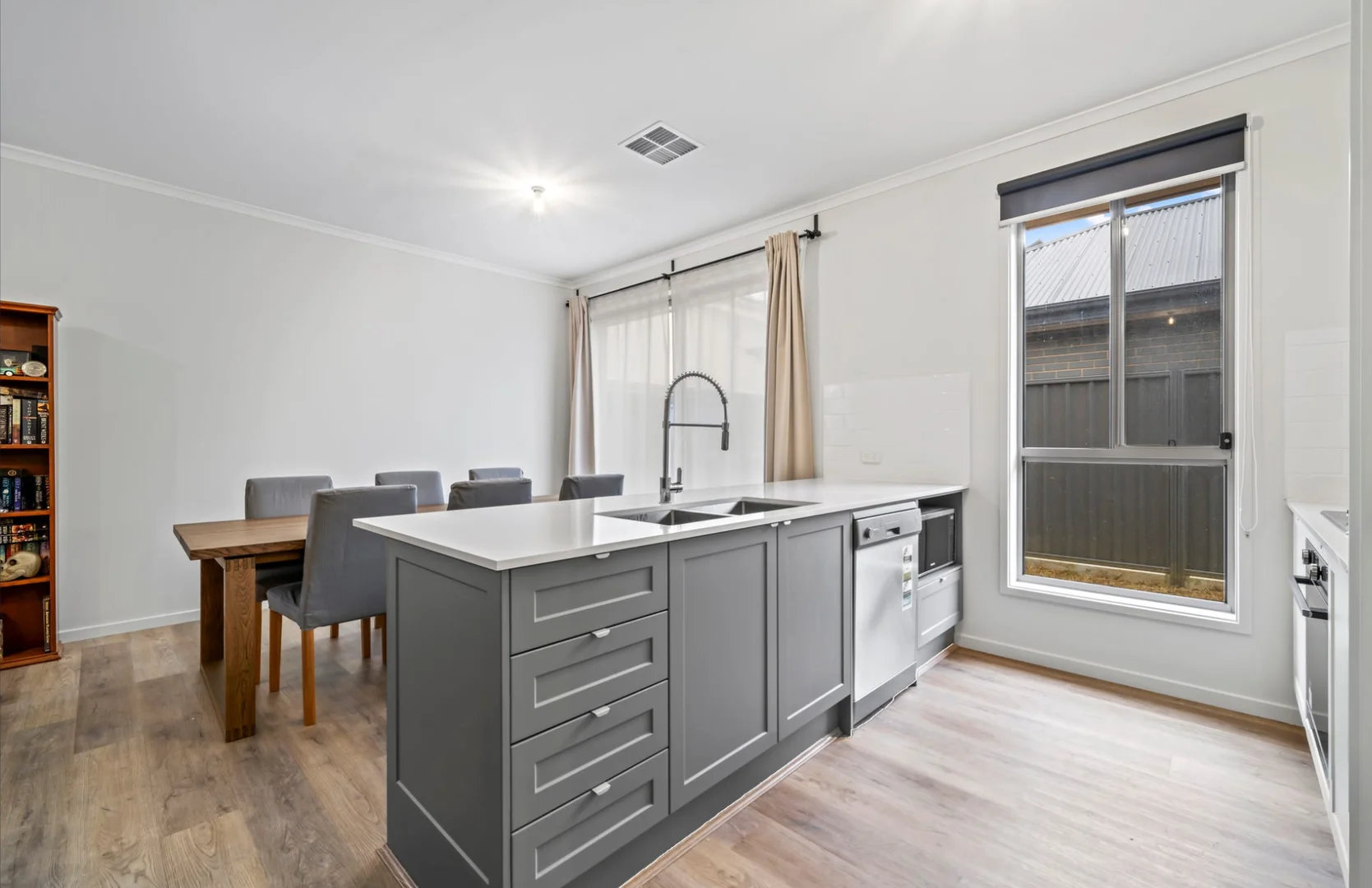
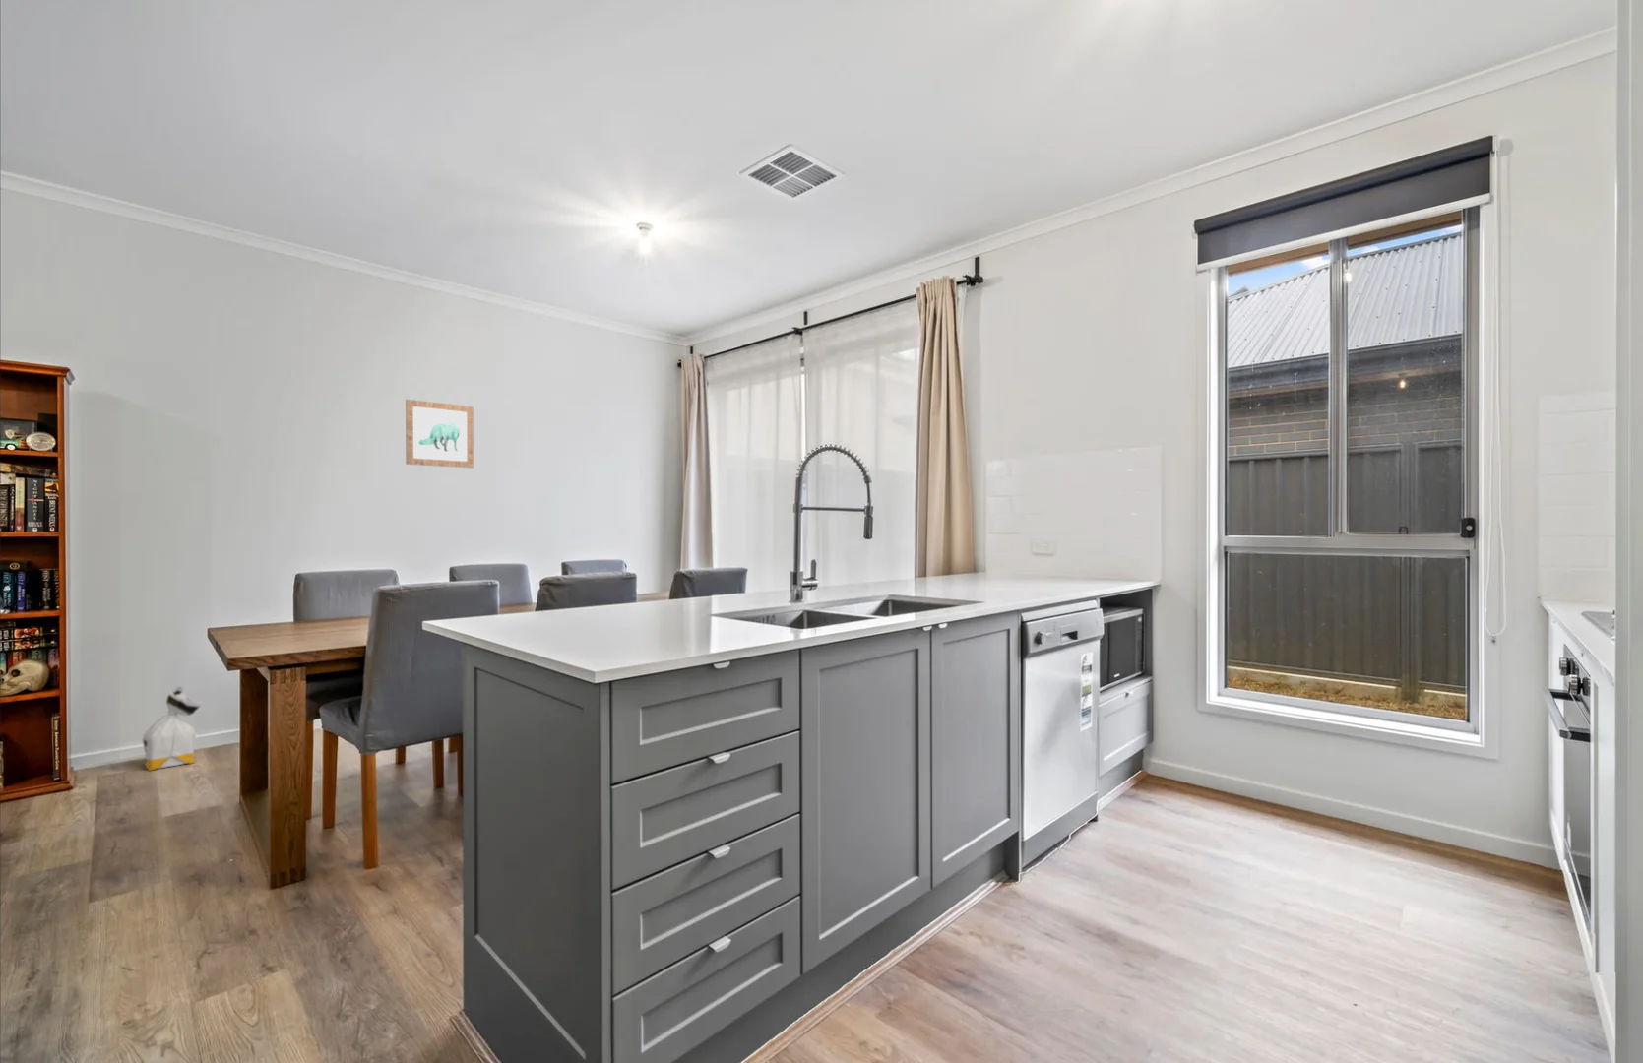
+ bag (171, 725)
+ wall art (439, 435)
